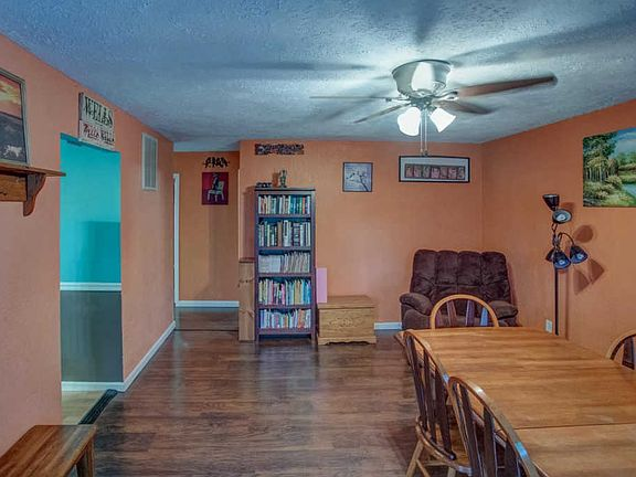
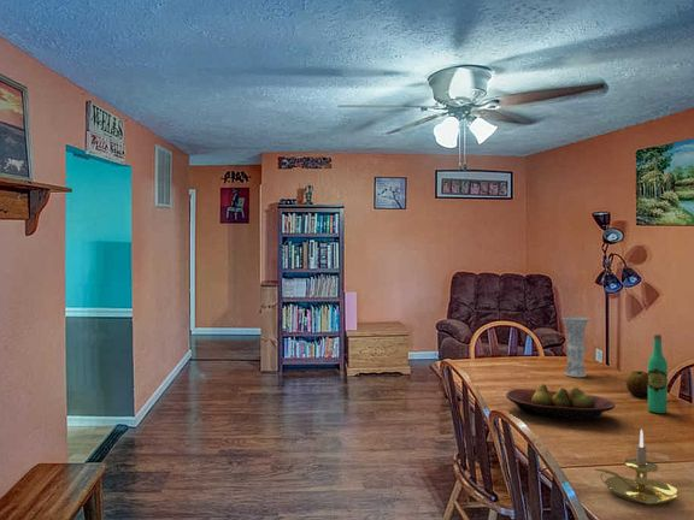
+ fruit bowl (558, 400)
+ apple (639, 383)
+ wine bottle (657, 372)
+ candle holder (635, 461)
+ vase (575, 345)
